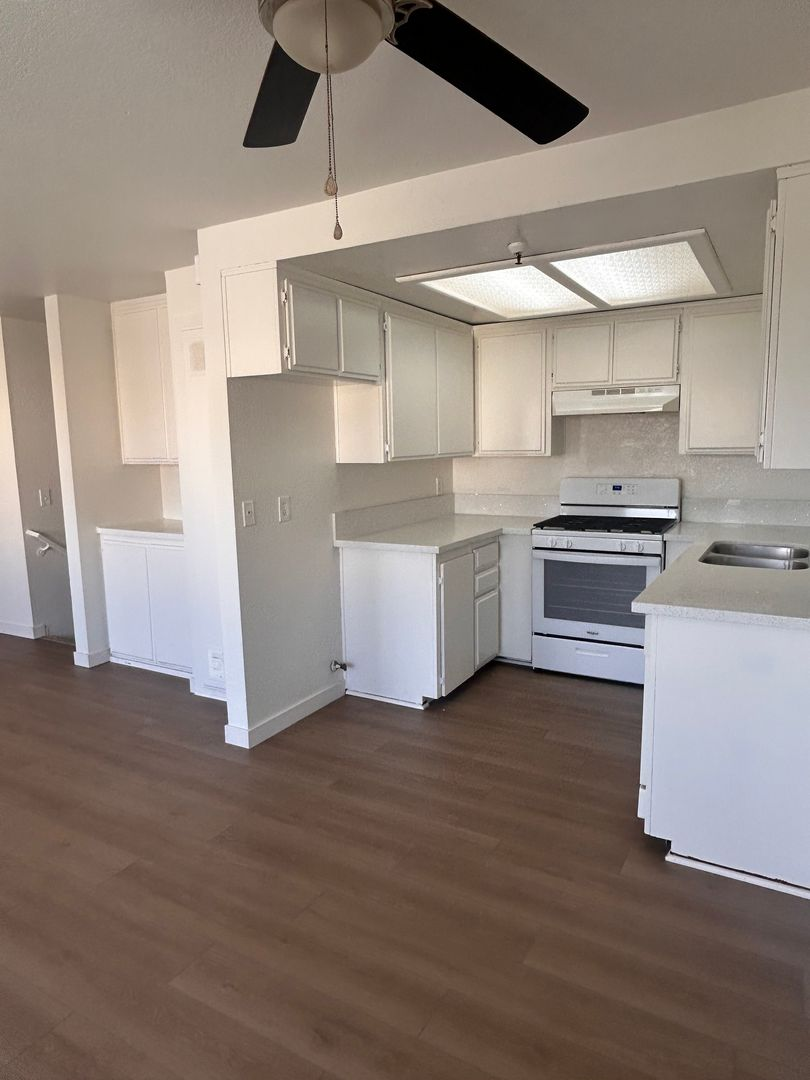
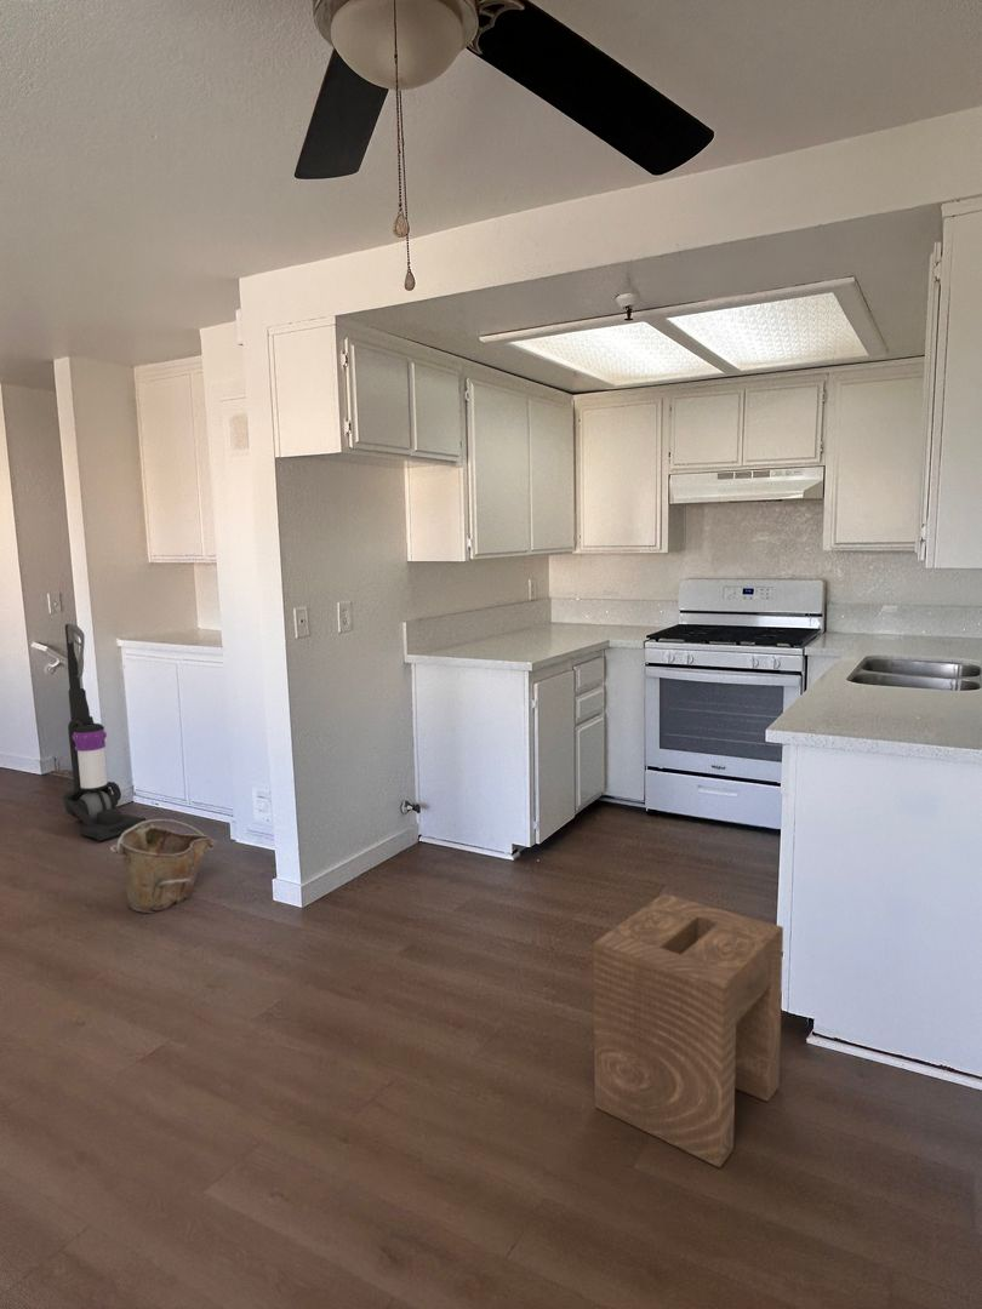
+ bucket (162, 862)
+ stool (689, 1017)
+ vacuum cleaner (92, 727)
